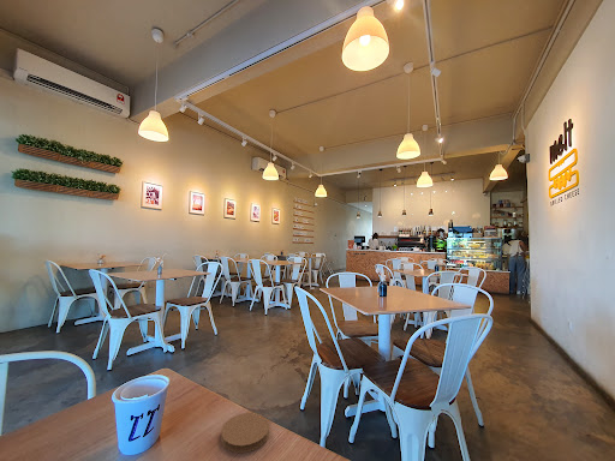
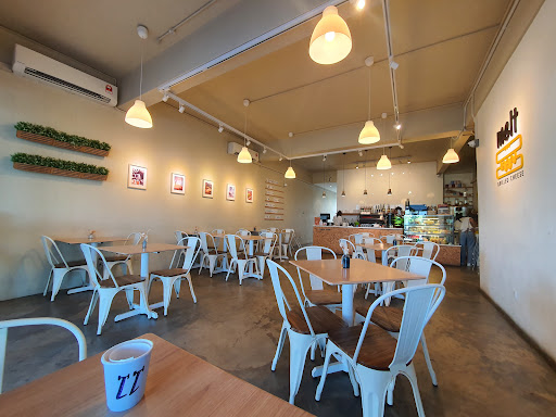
- coaster (245, 431)
